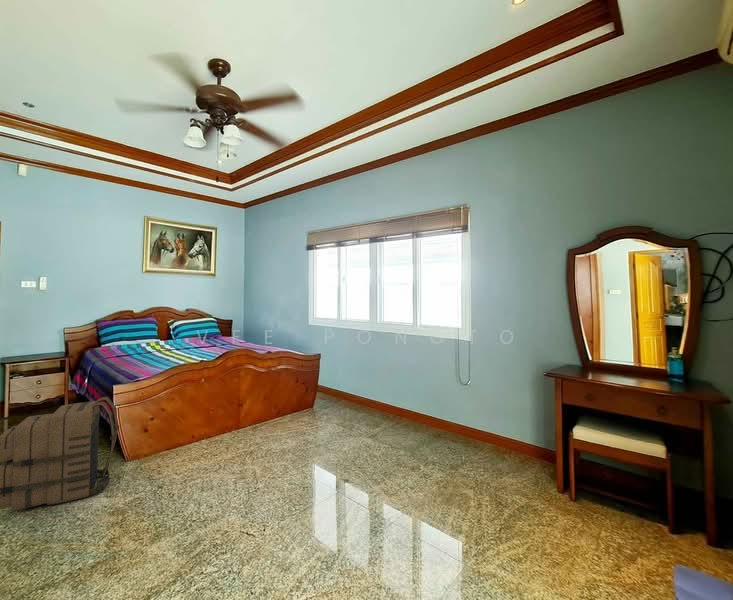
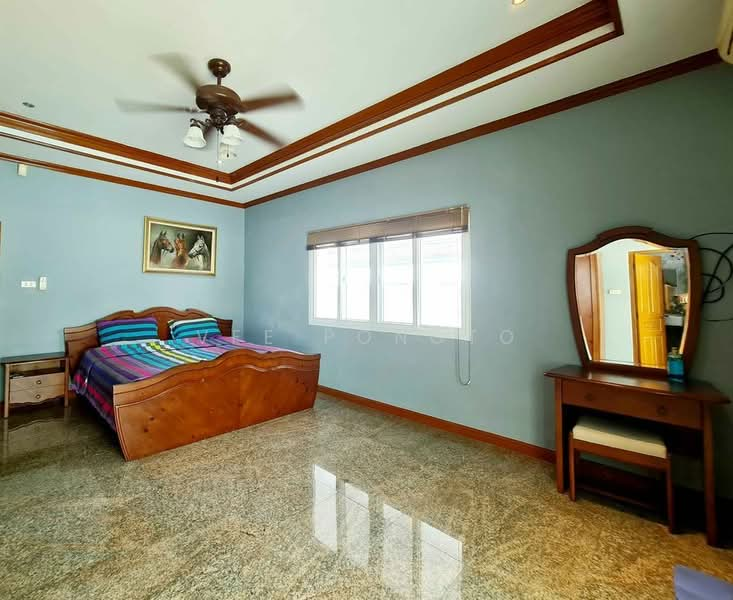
- backpack (63, 448)
